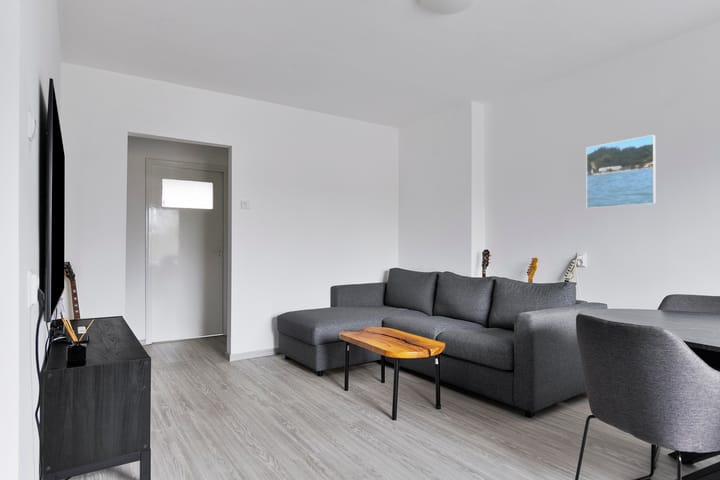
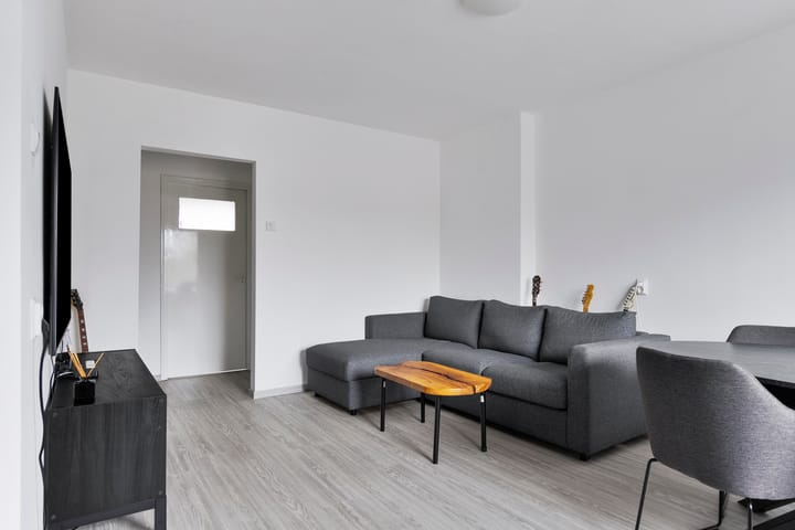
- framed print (619, 174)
